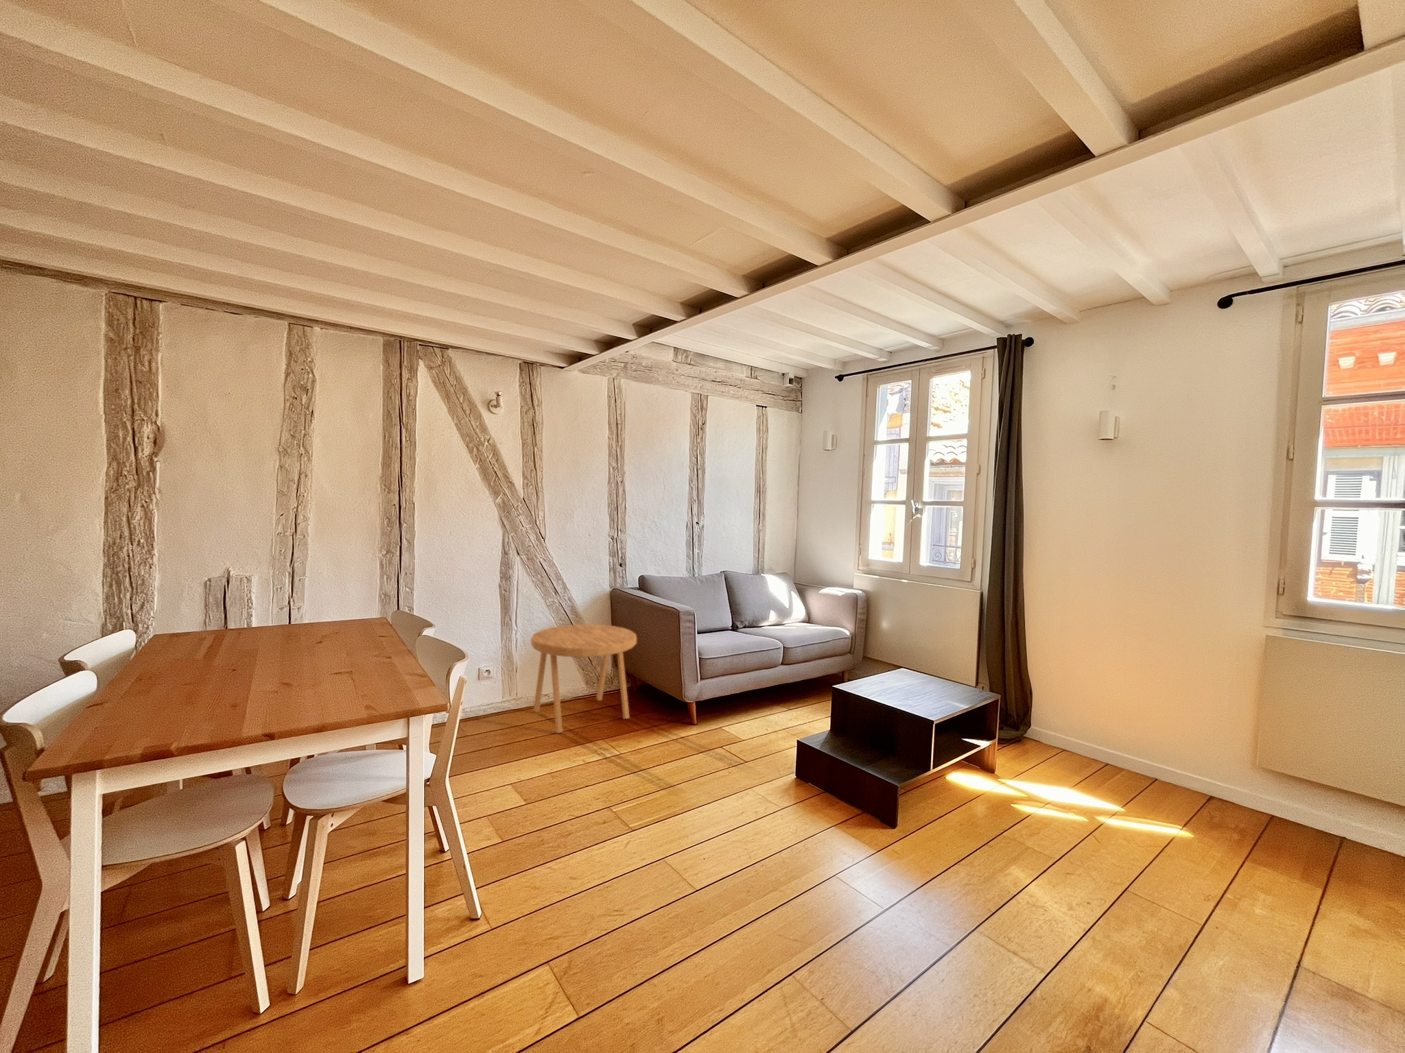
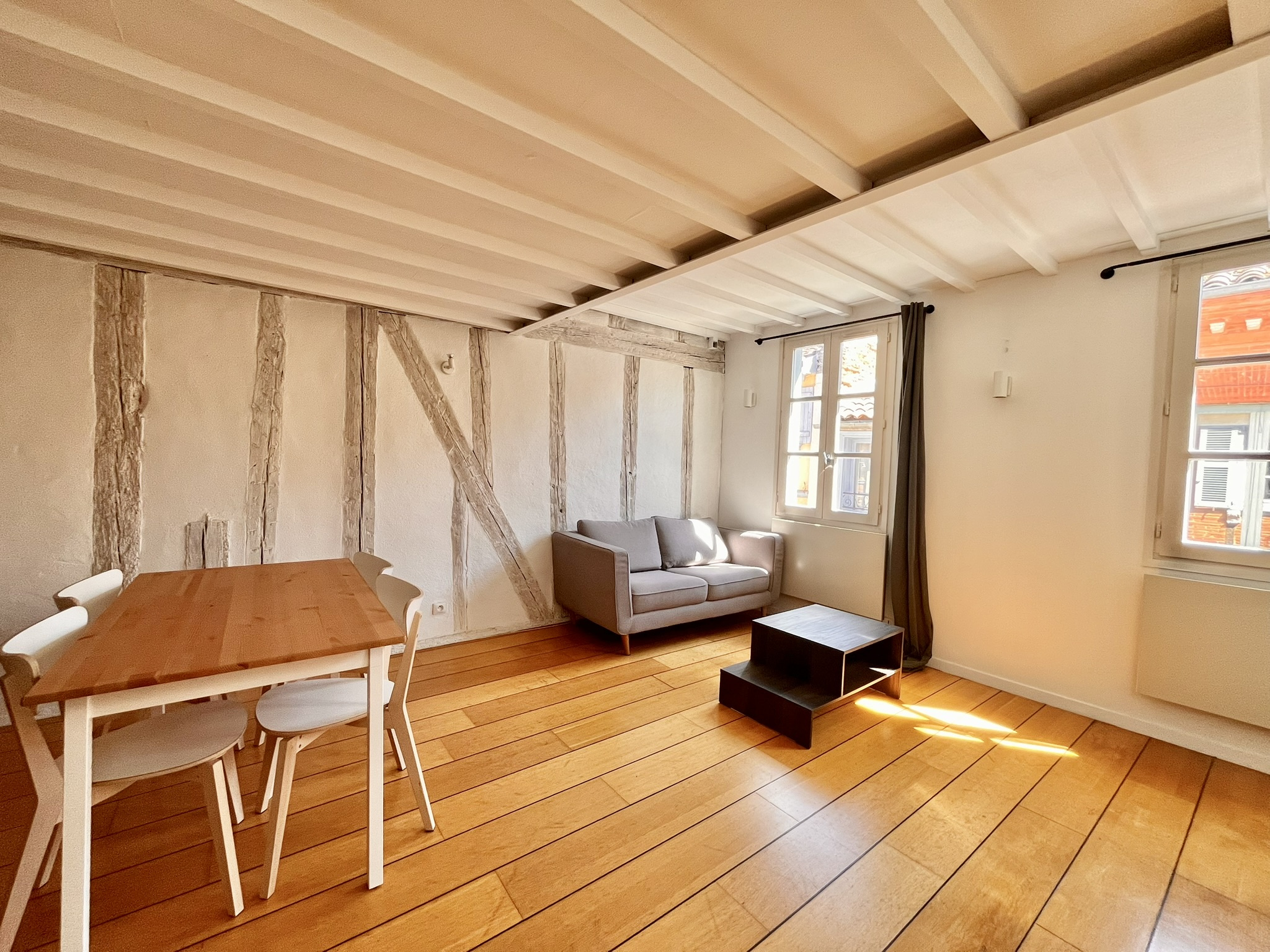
- side table (600, 676)
